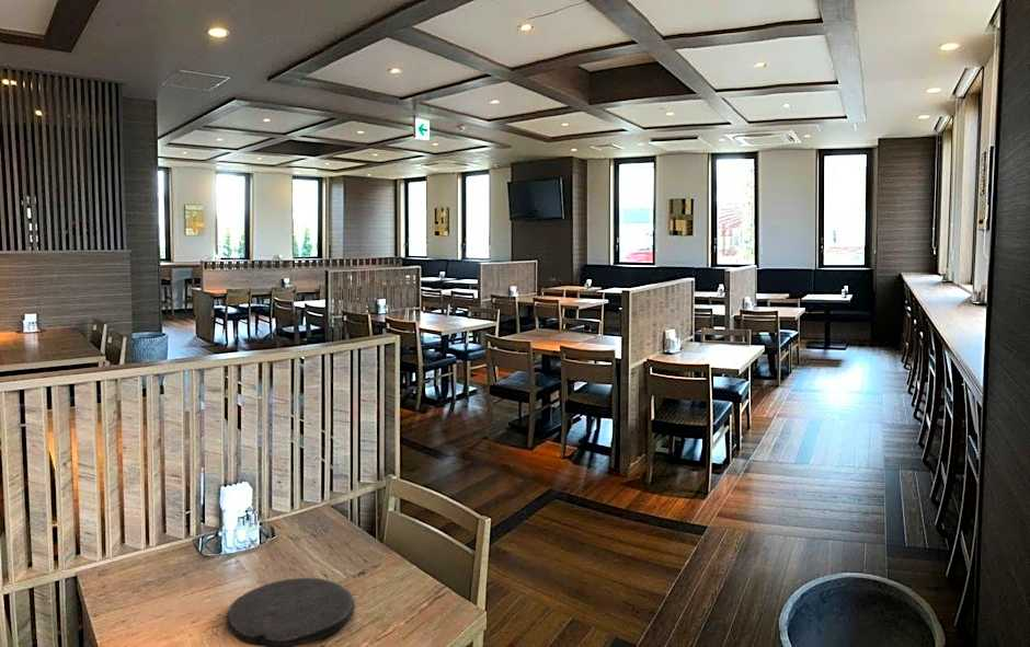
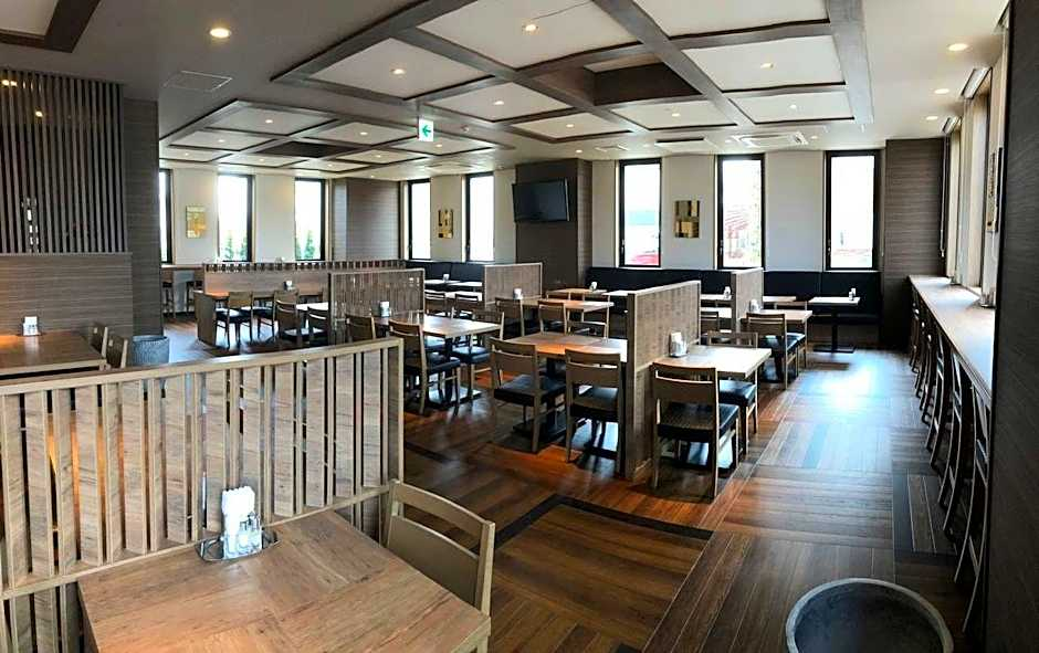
- plate (291, 608)
